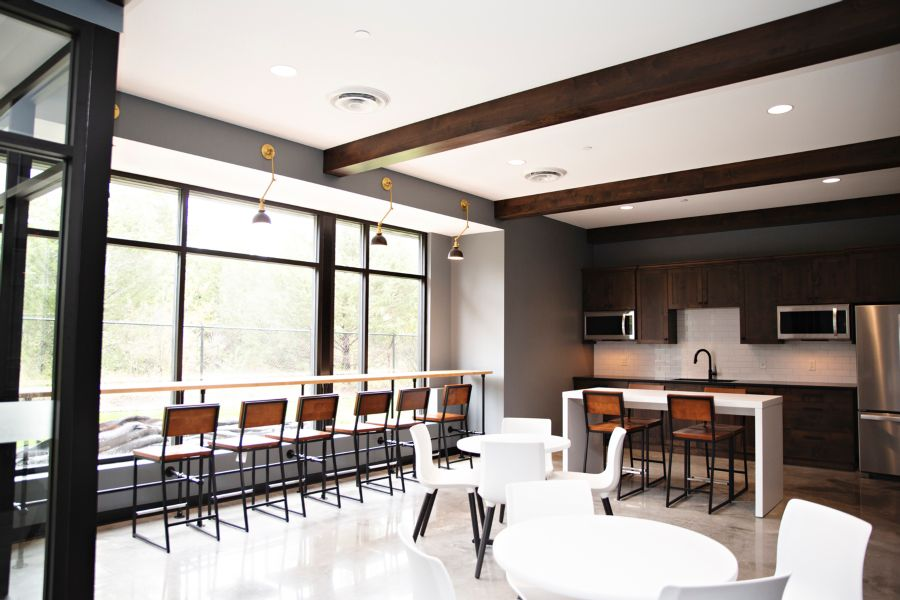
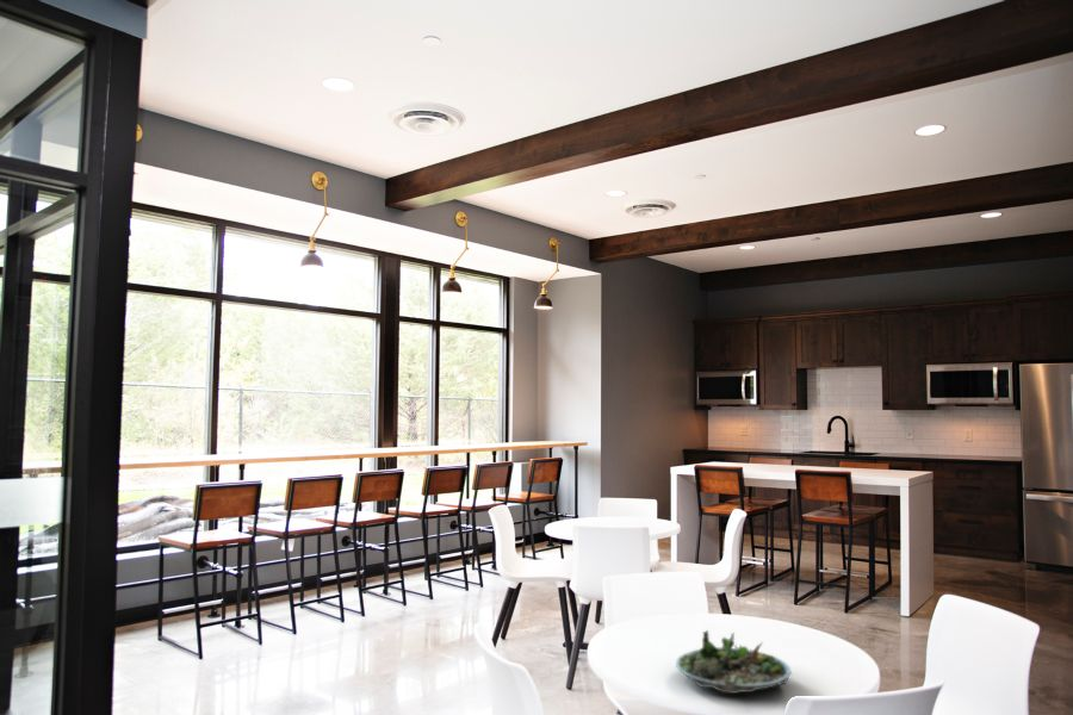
+ succulent planter (732, 655)
